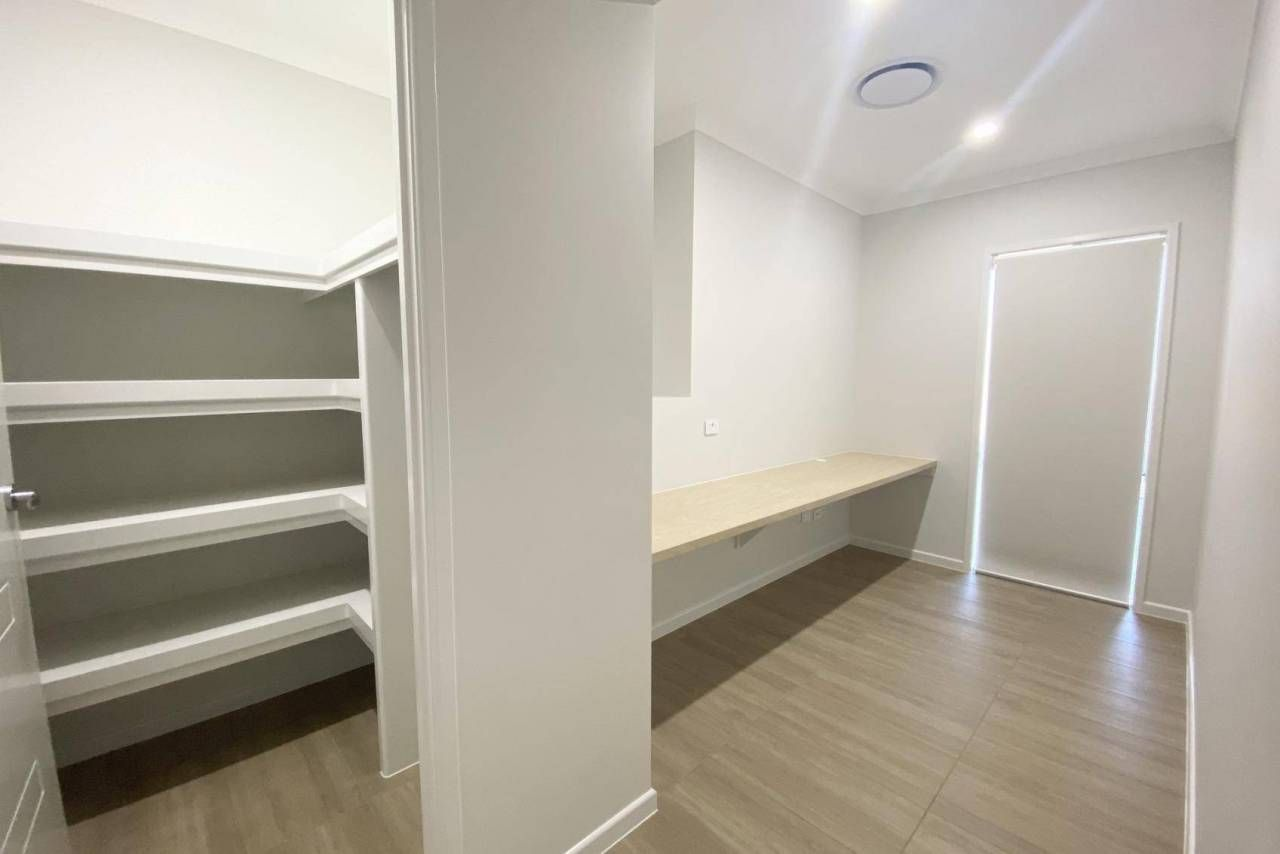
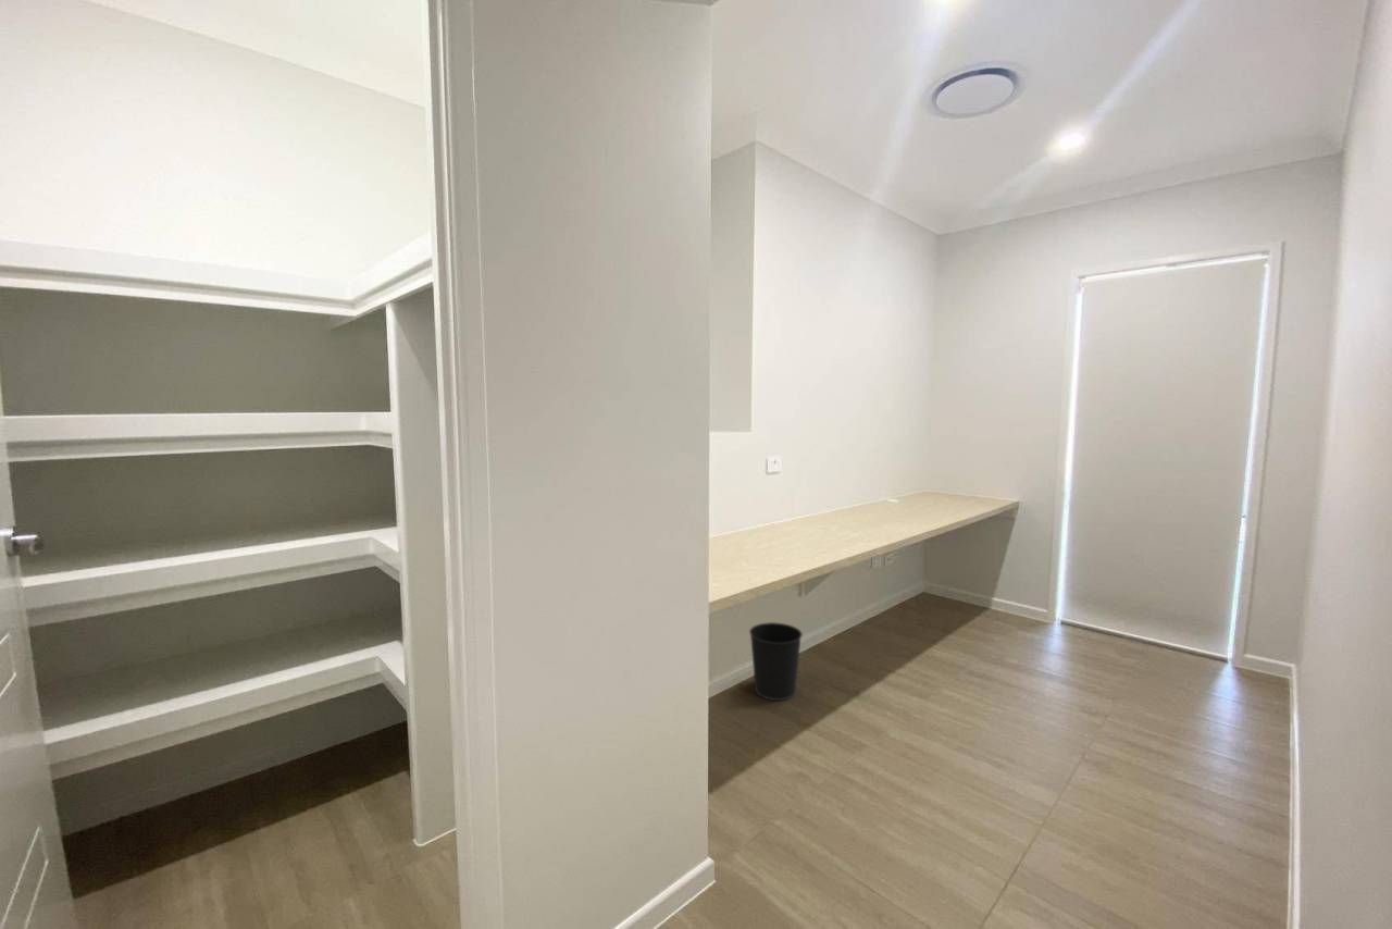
+ wastebasket (774, 661)
